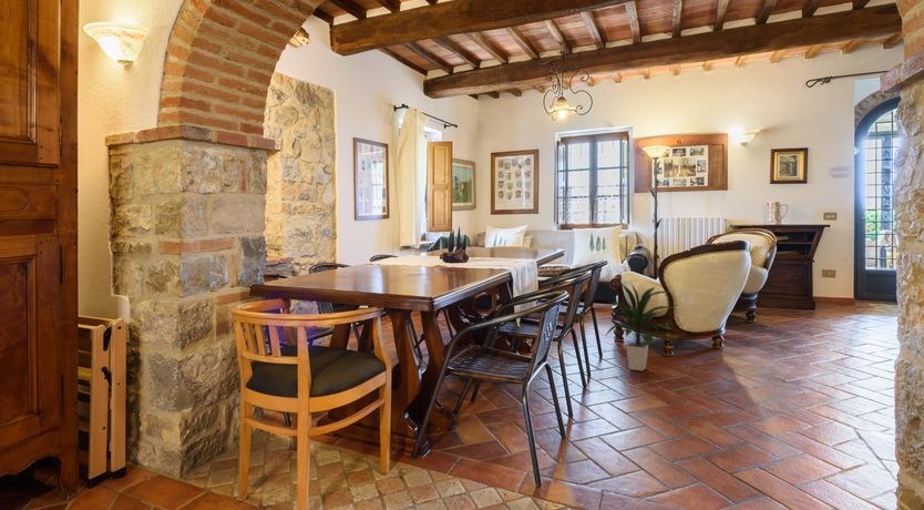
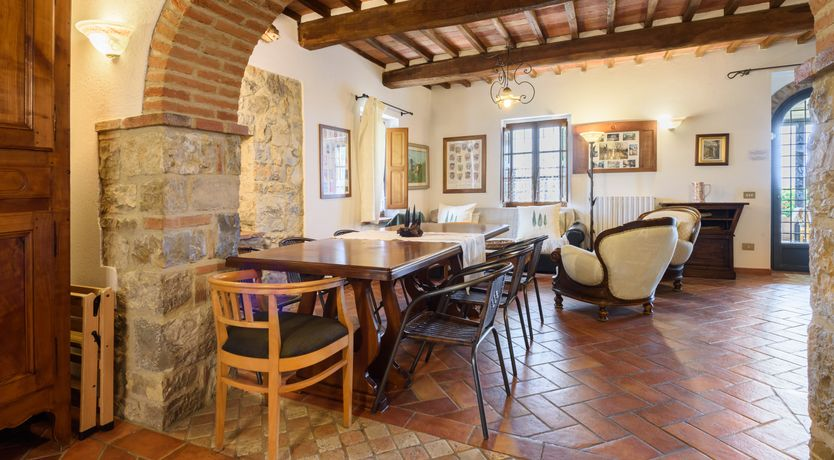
- indoor plant (640, 324)
